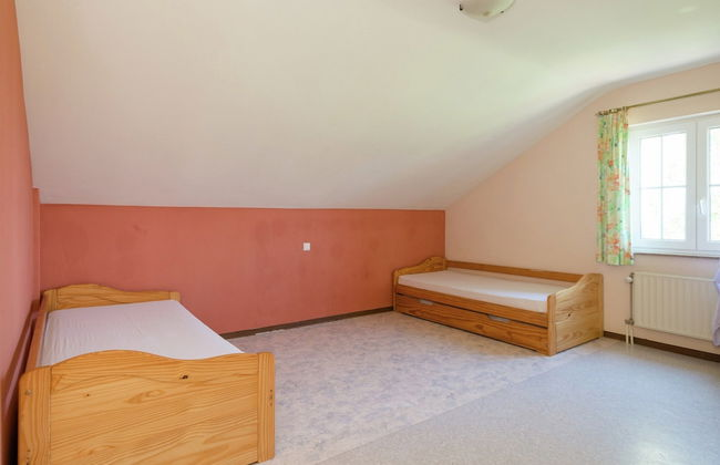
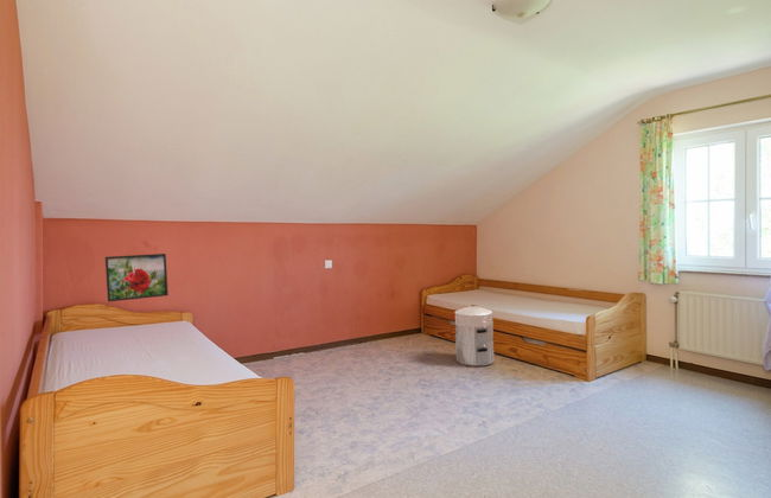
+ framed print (138, 276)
+ waste bin (473, 332)
